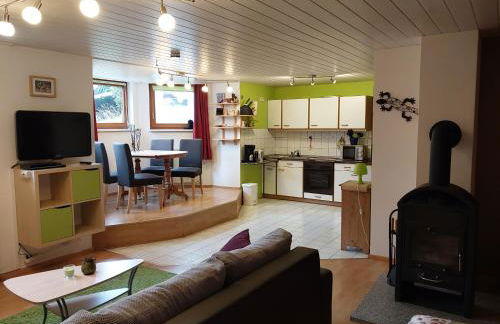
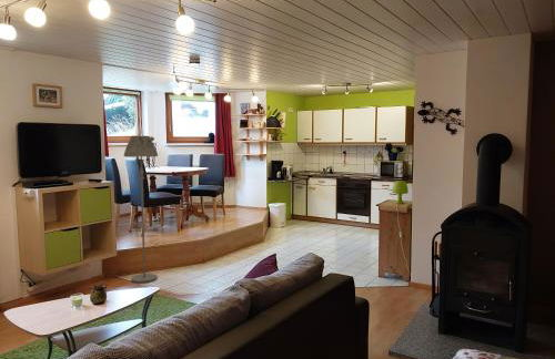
+ floor lamp (142, 207)
